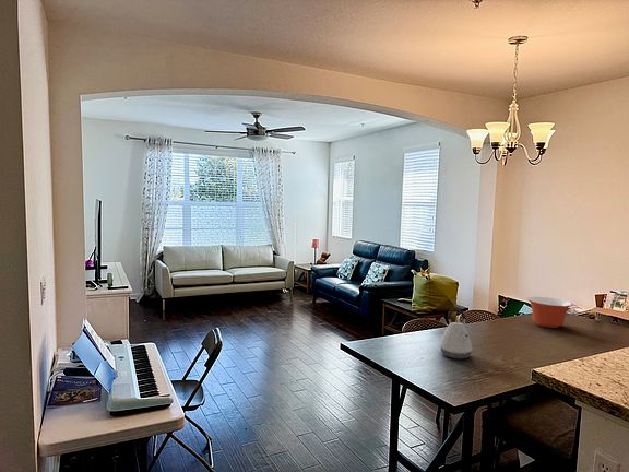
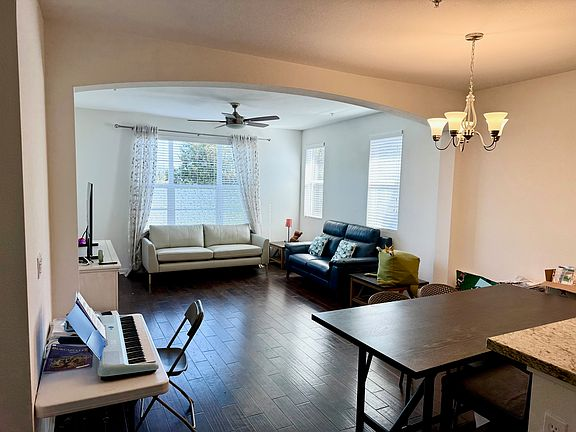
- mixing bowl (548, 312)
- kettle (456, 331)
